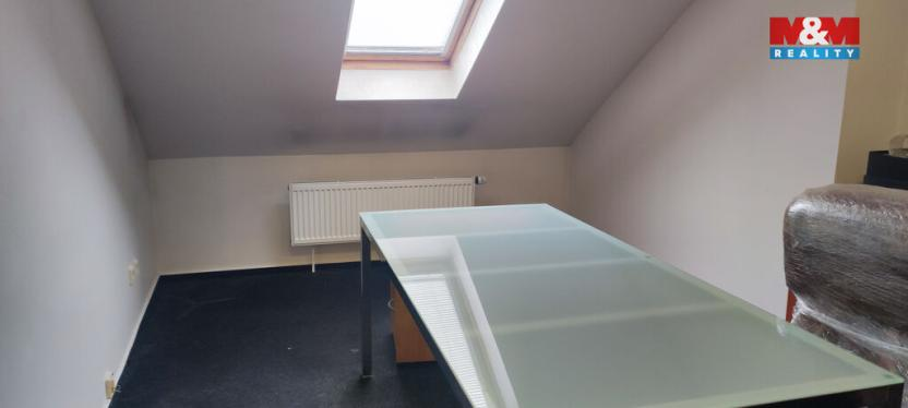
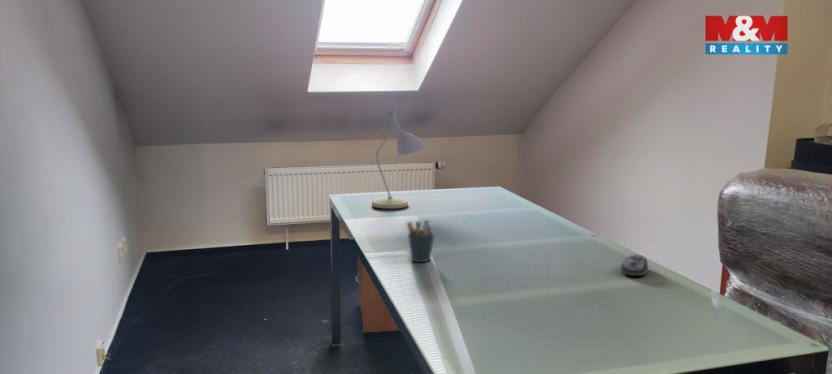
+ pen holder (420, 238)
+ desk lamp (398, 154)
+ computer mouse (635, 263)
